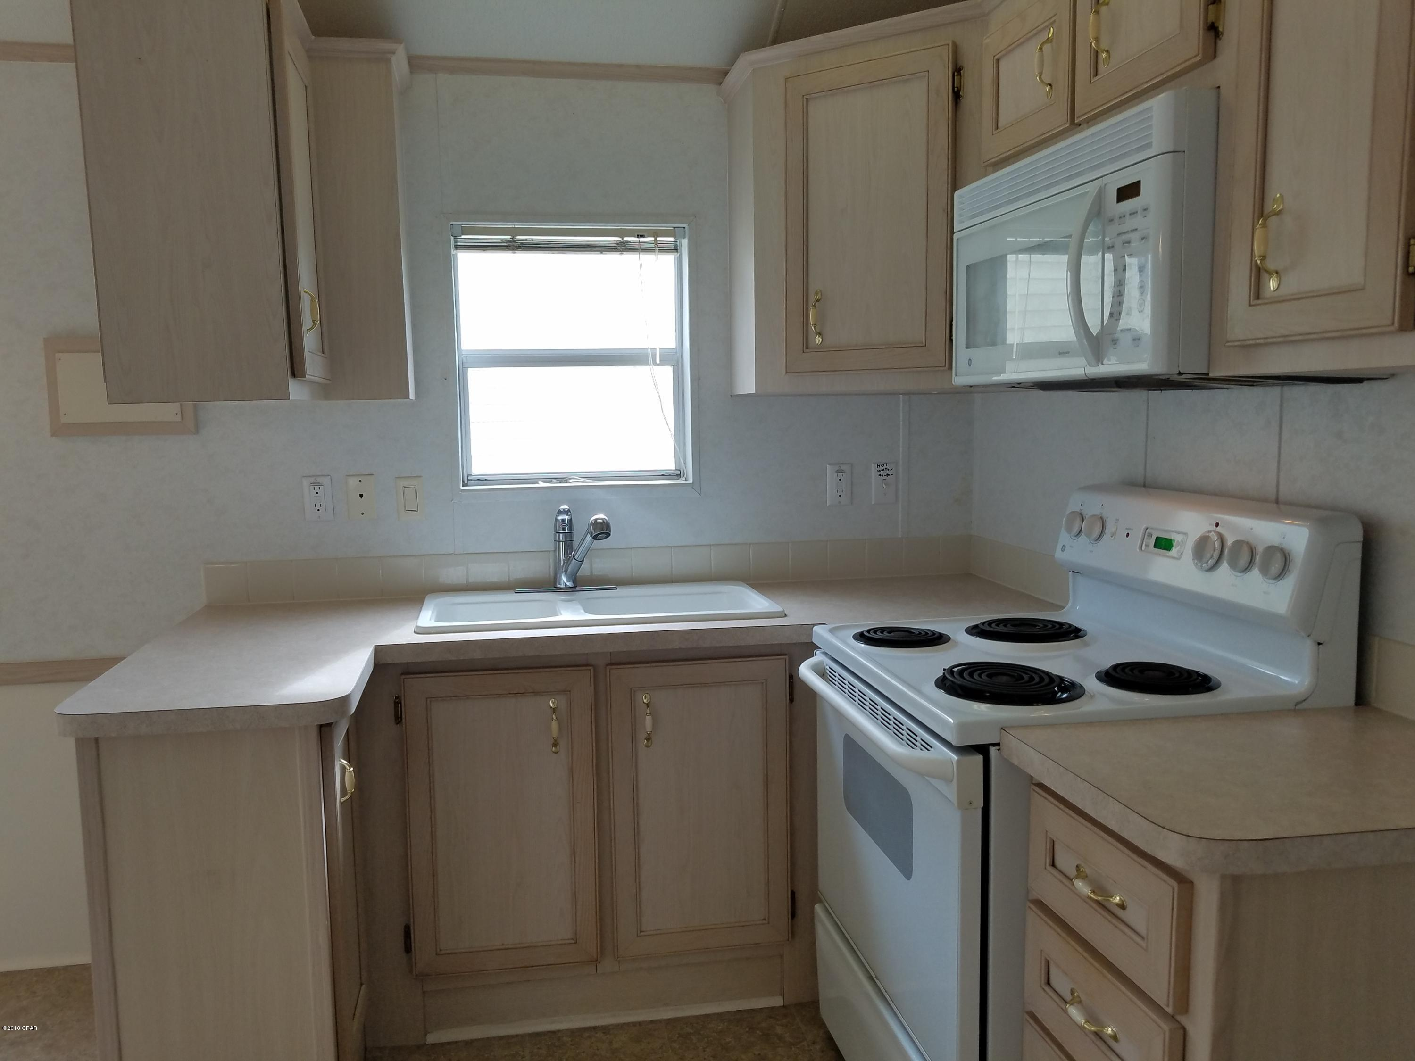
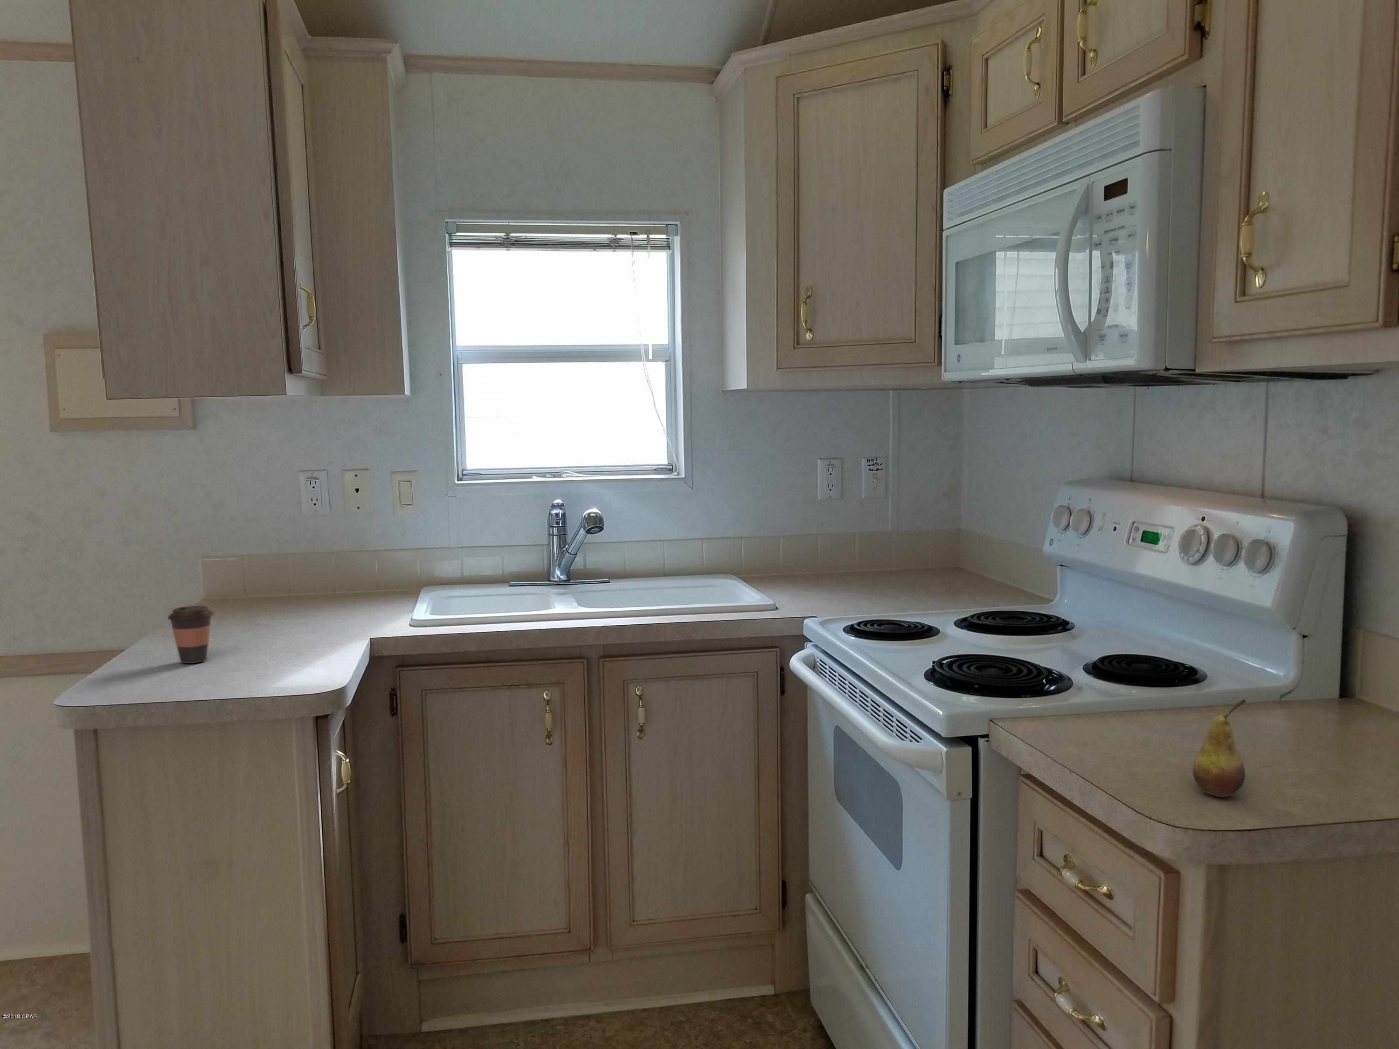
+ coffee cup (192, 635)
+ fruit (1219, 744)
